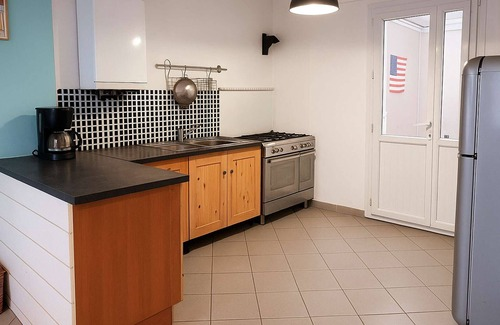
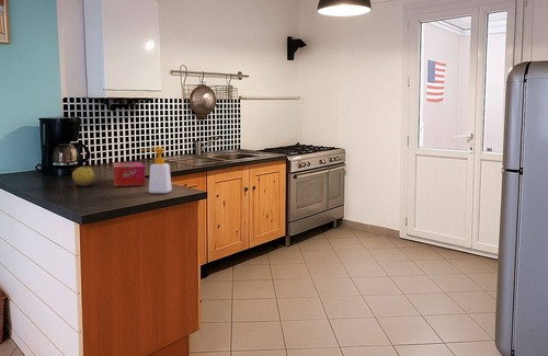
+ tissue box (128, 173)
+ fruit (83, 176)
+ soap bottle (155, 170)
